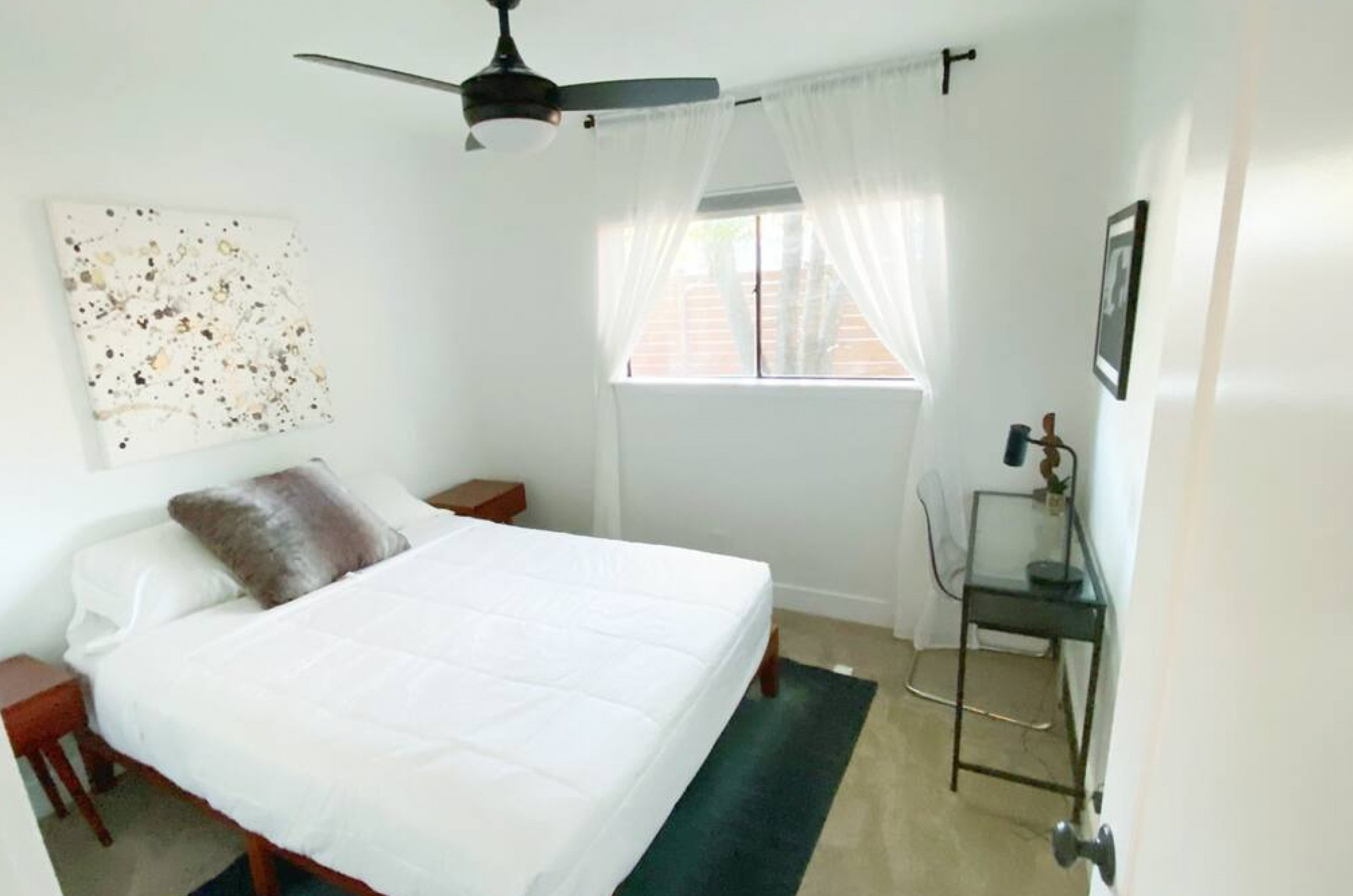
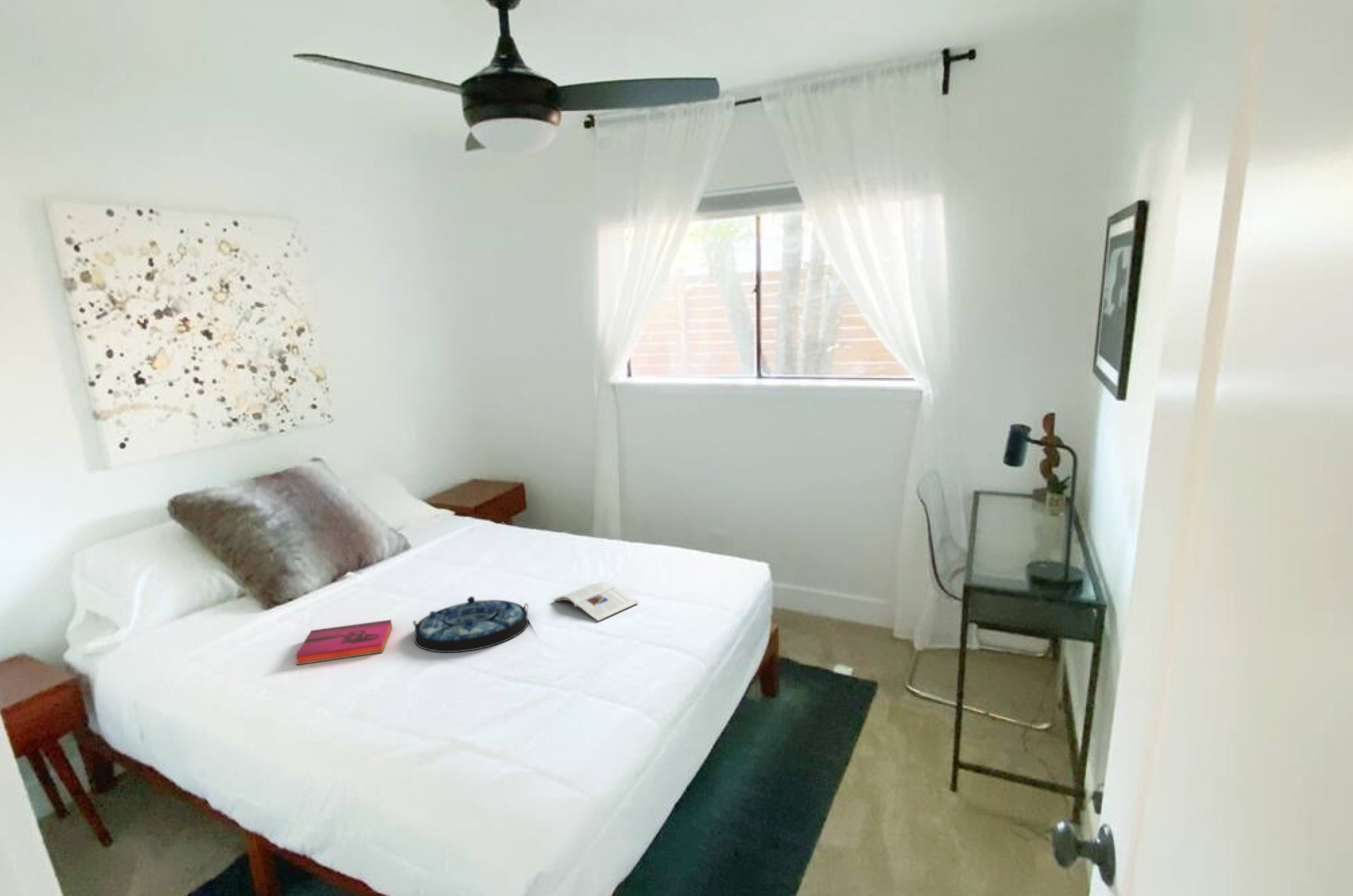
+ magazine (595, 596)
+ hardback book (346, 641)
+ serving tray (472, 618)
